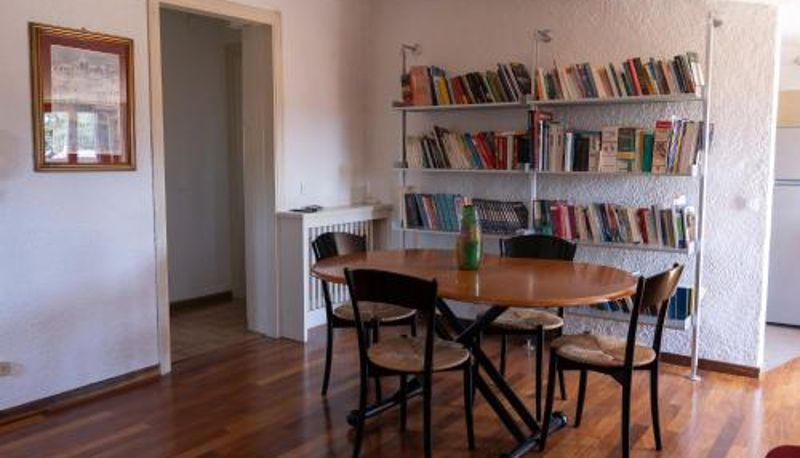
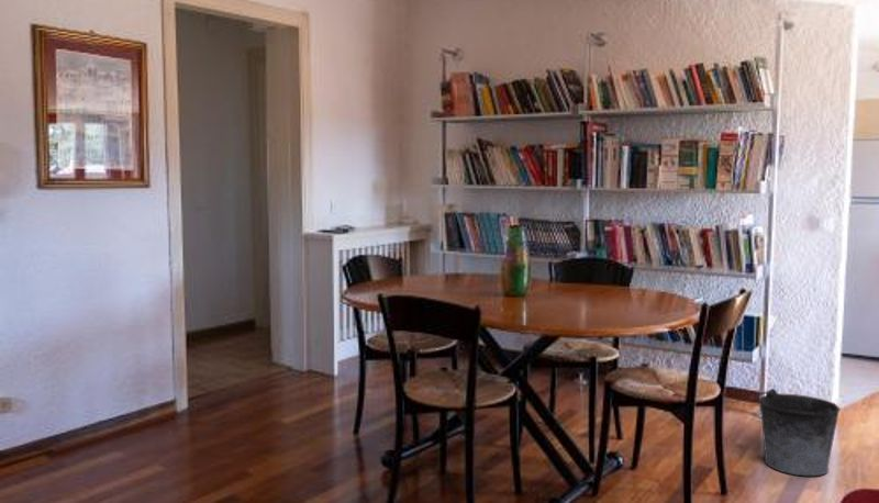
+ bucket (794, 432)
